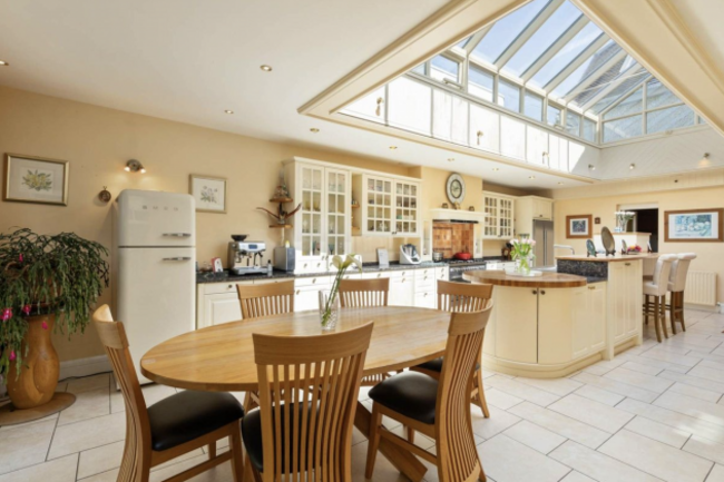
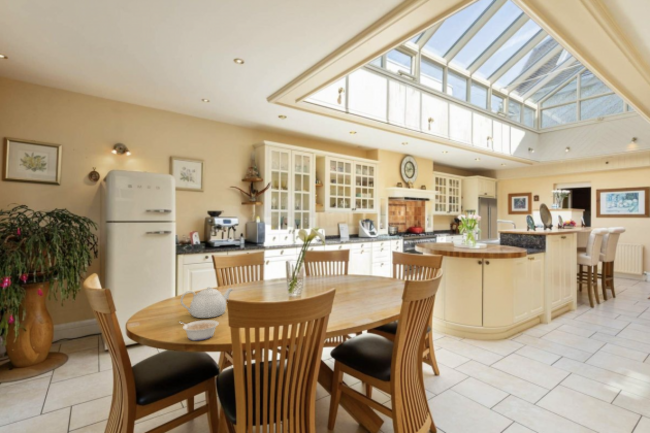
+ teapot (207, 300)
+ legume (199, 329)
